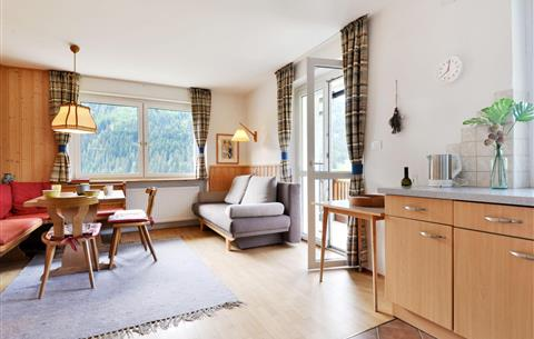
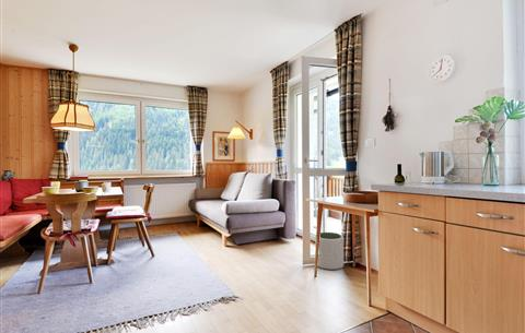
+ plant pot (329, 250)
